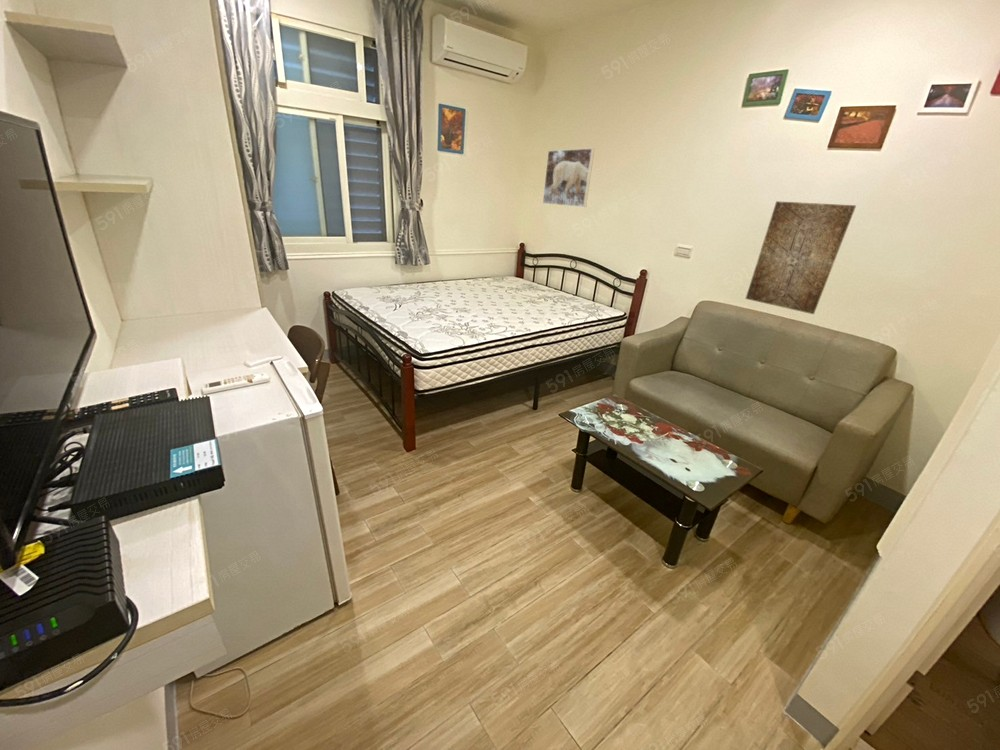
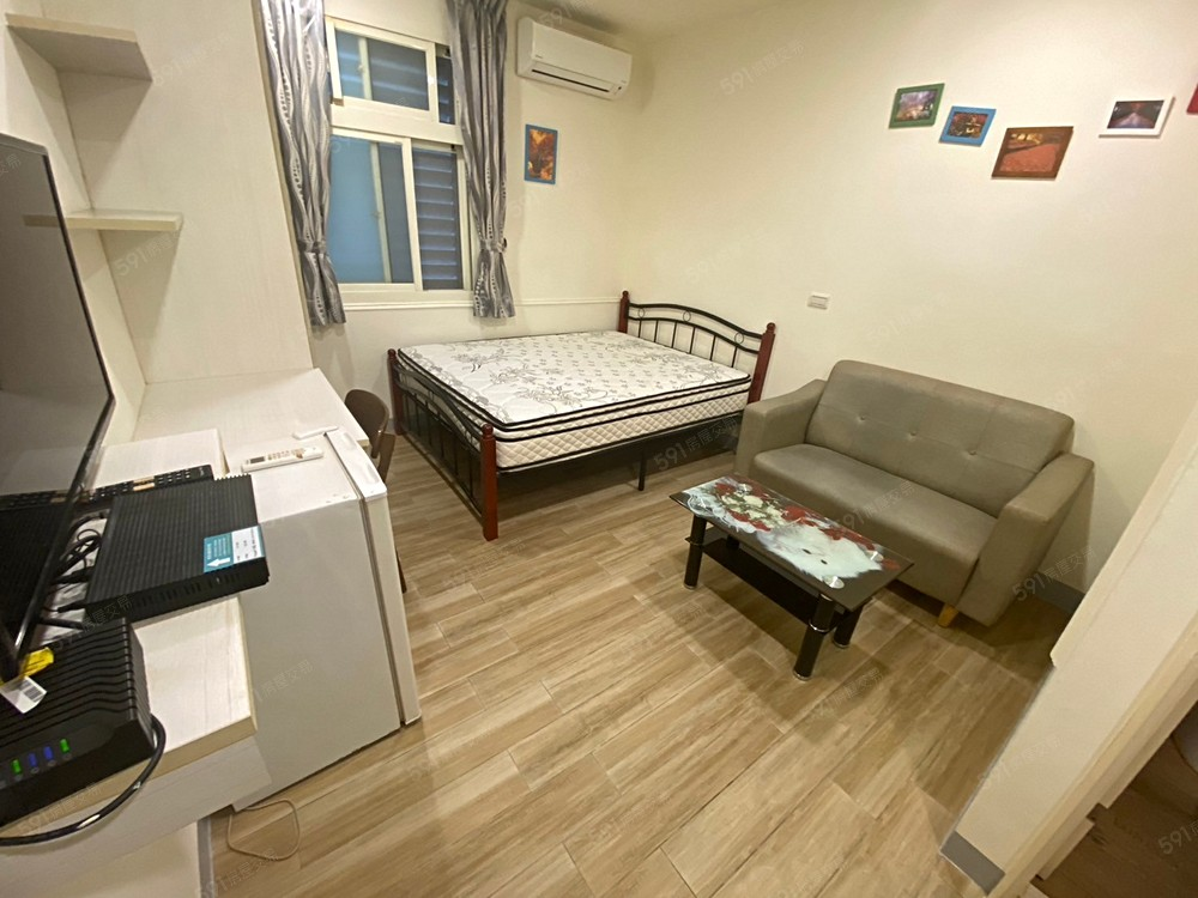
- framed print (566, 178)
- wall art (795, 257)
